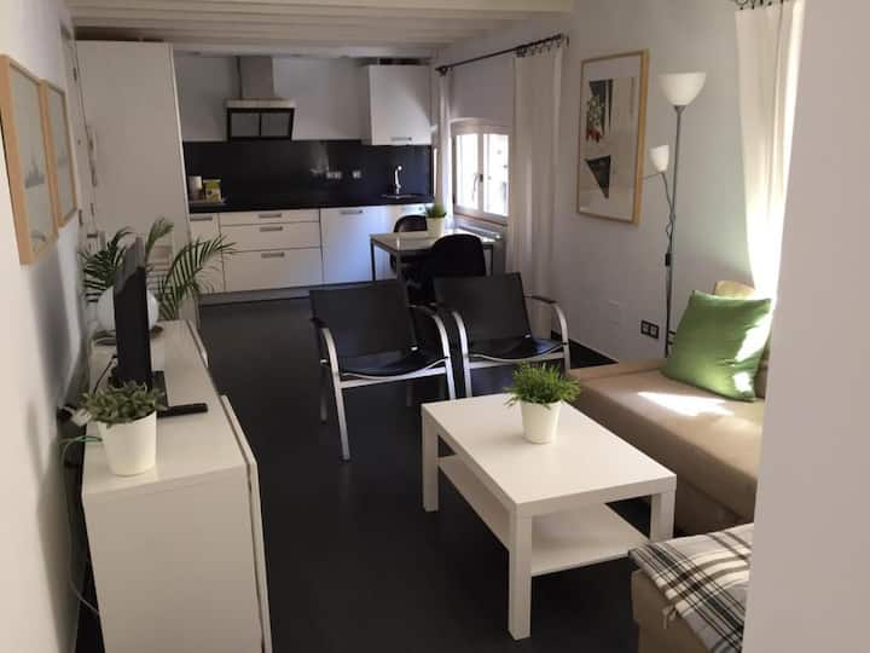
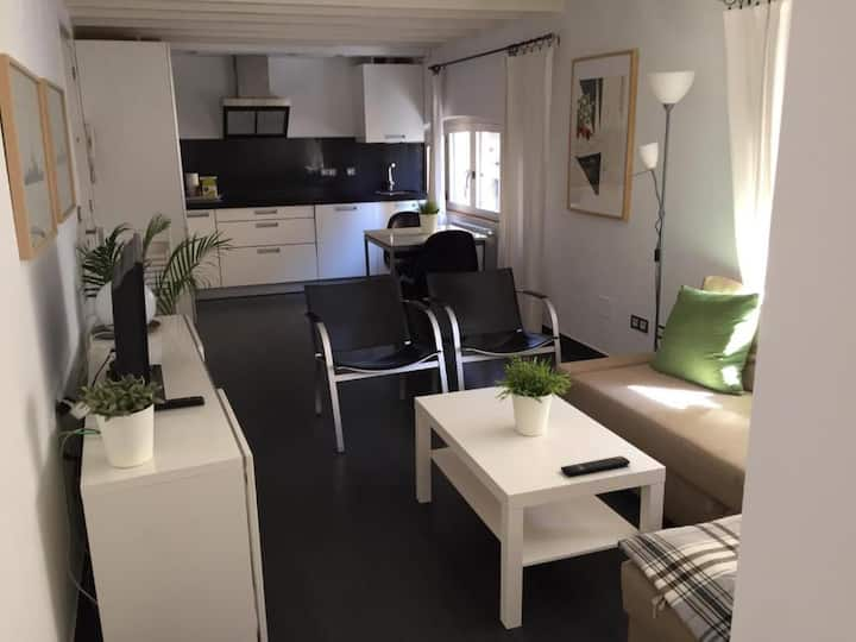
+ remote control (596, 466)
